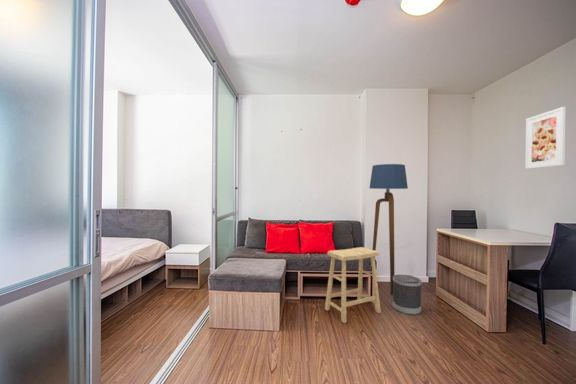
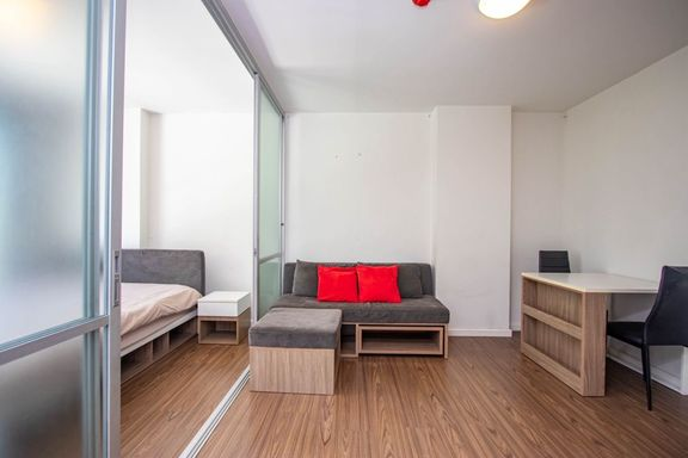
- wastebasket (407, 293)
- stool (358, 281)
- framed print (543, 140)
- floor lamp (389, 227)
